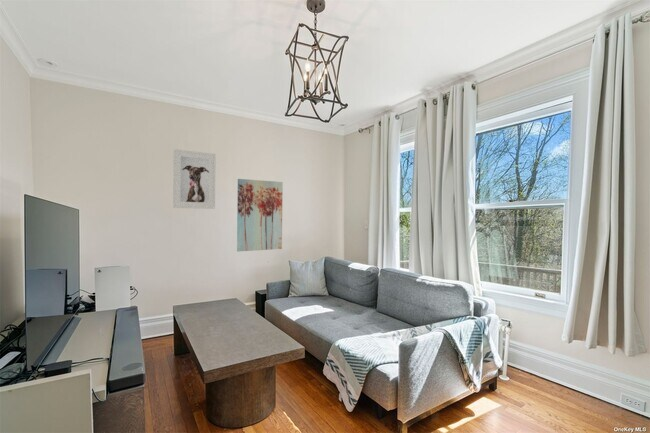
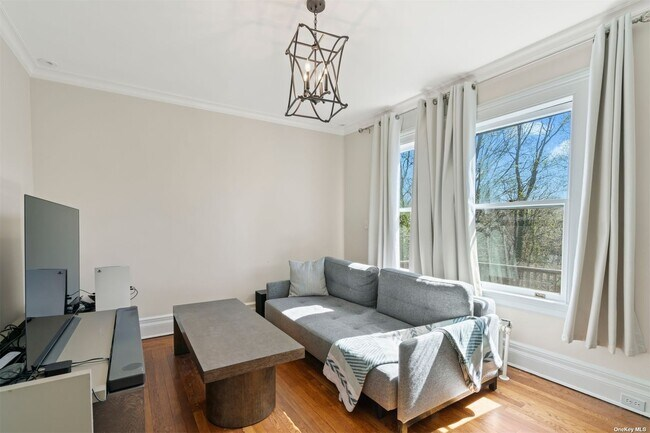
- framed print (194, 180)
- wall art (260, 215)
